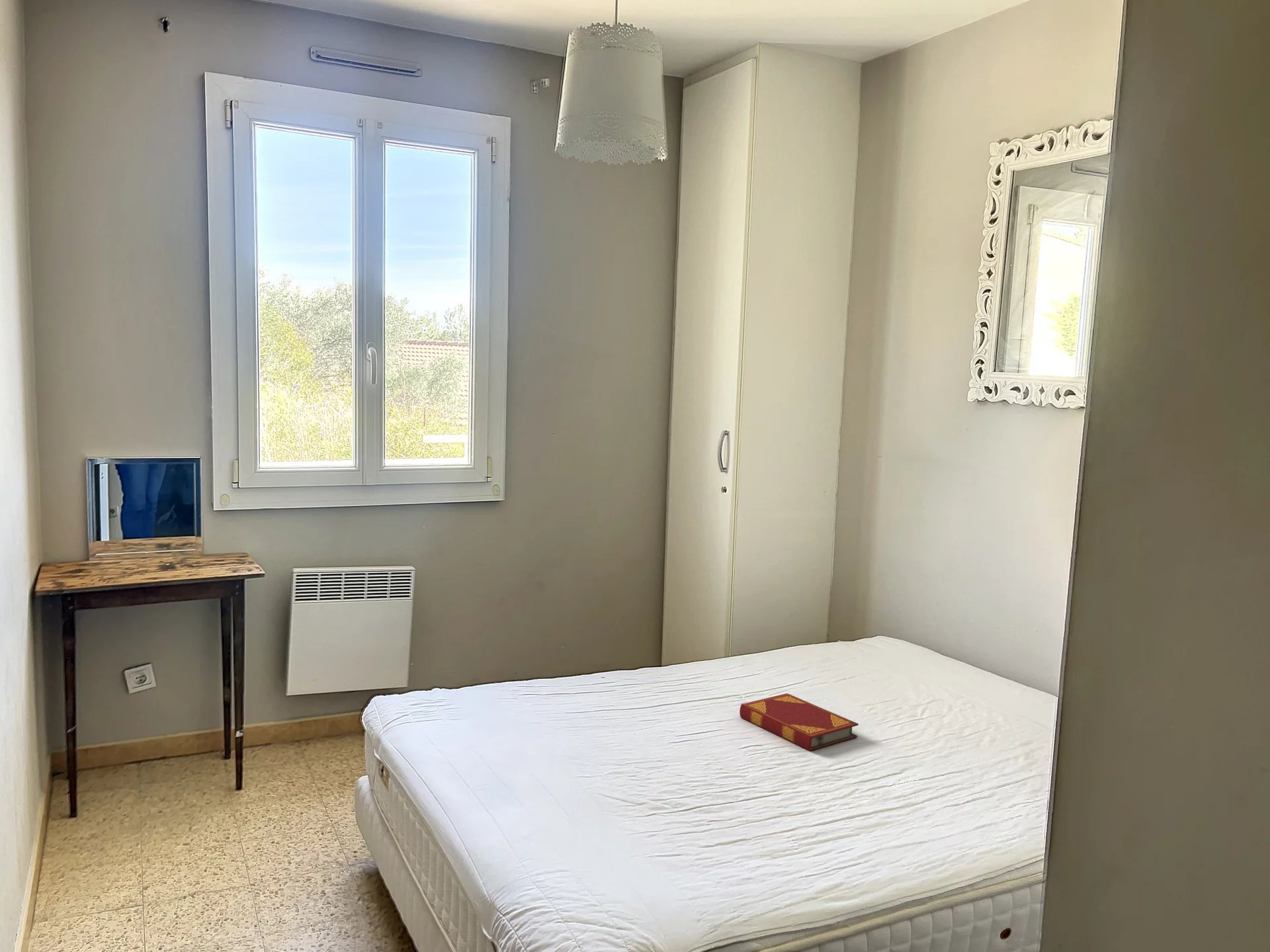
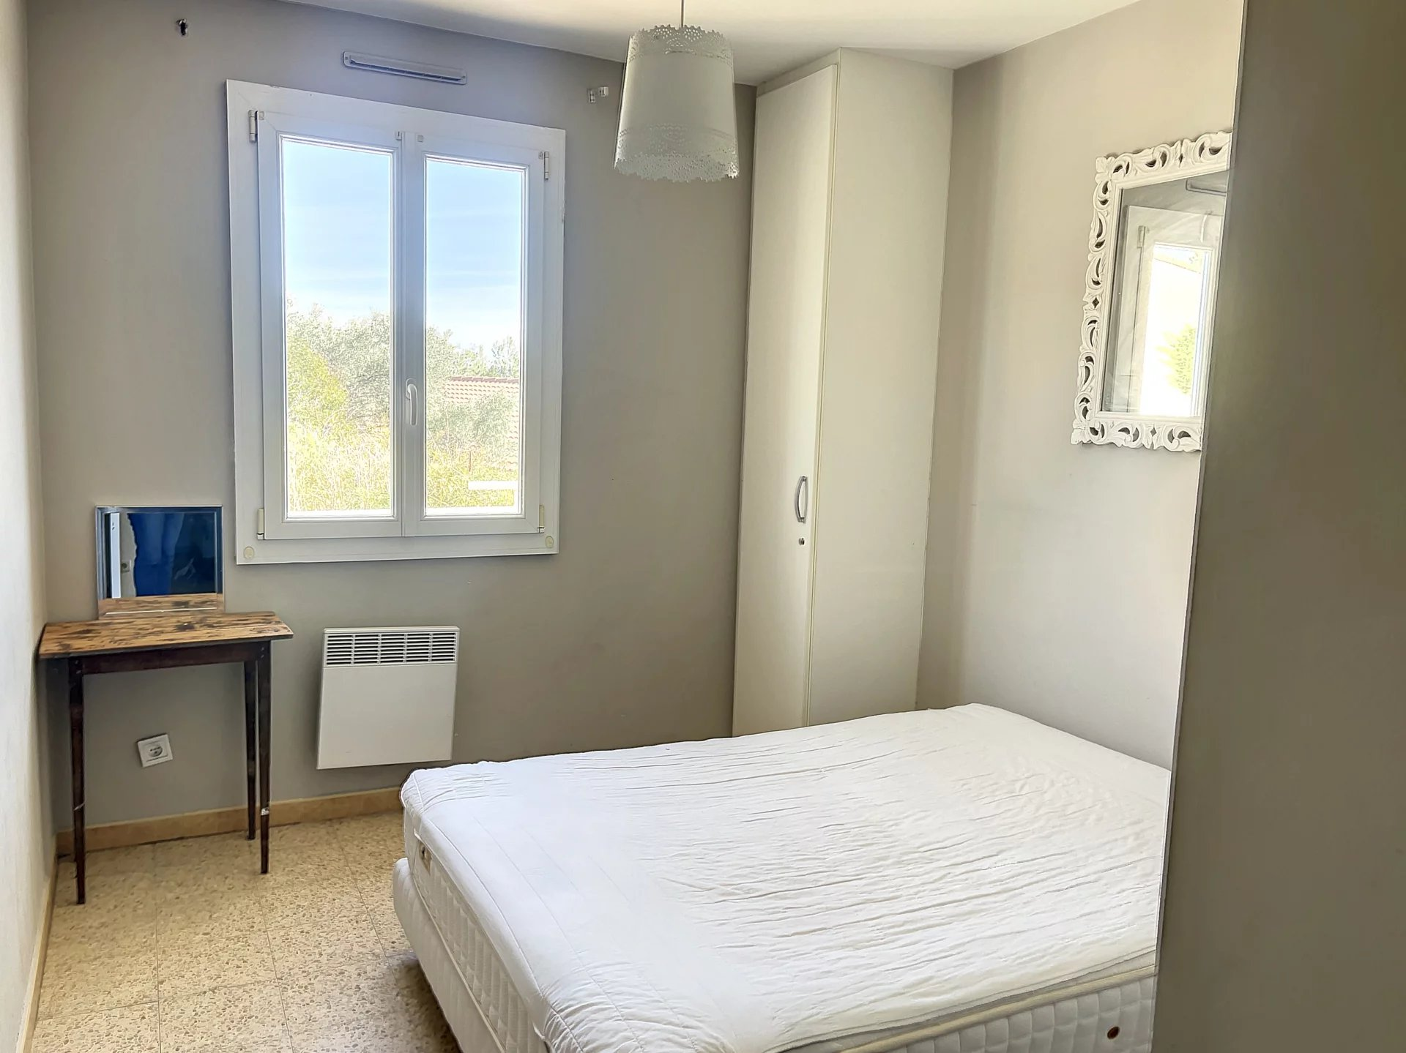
- hardback book (797, 720)
